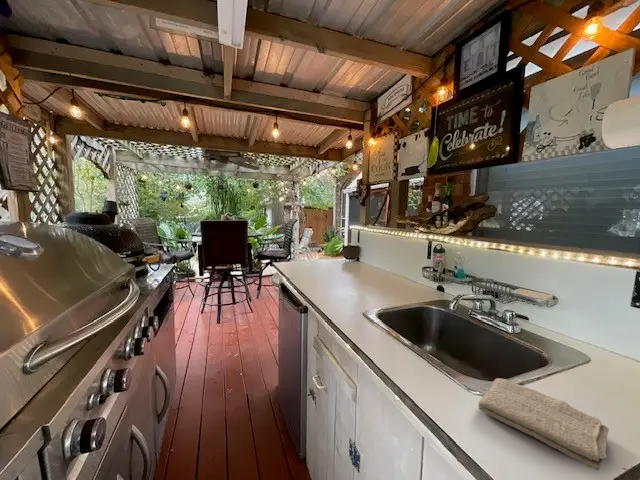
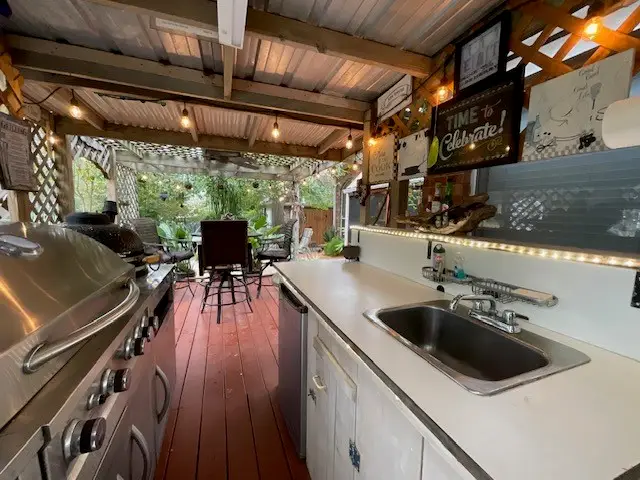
- washcloth (539, 414)
